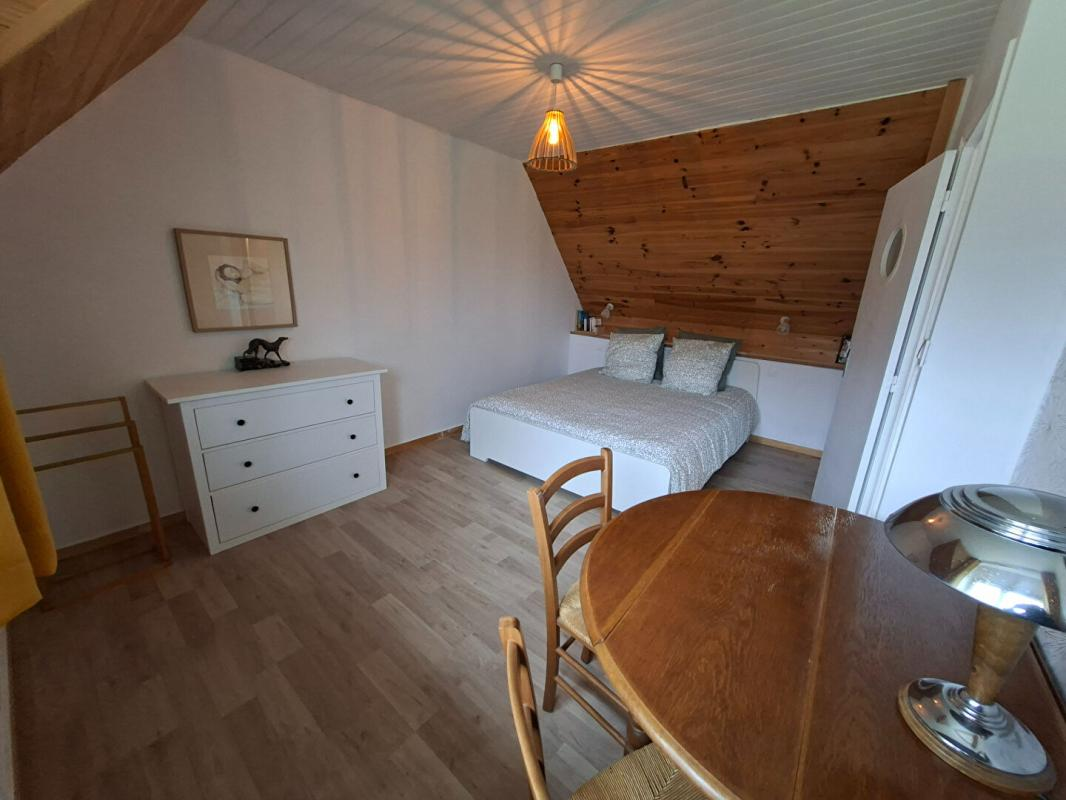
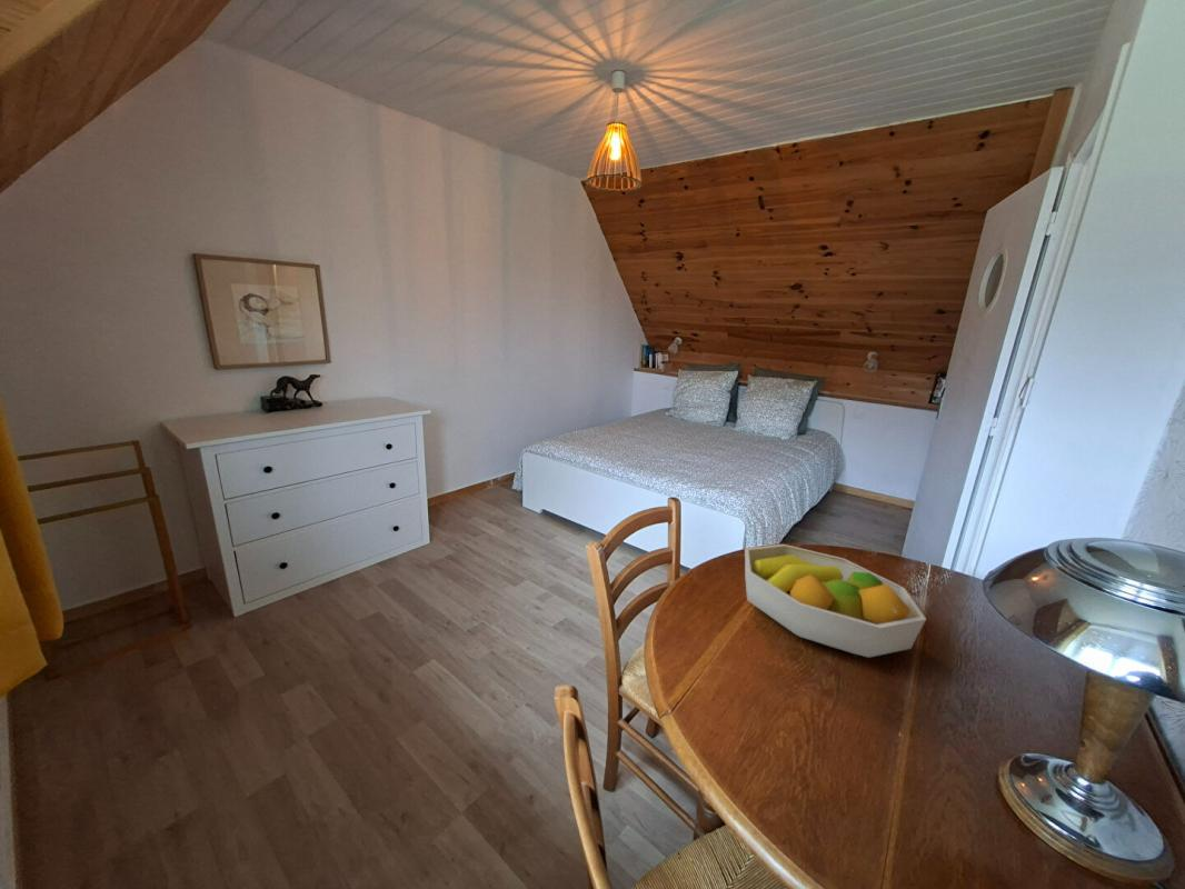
+ fruit bowl (821, 590)
